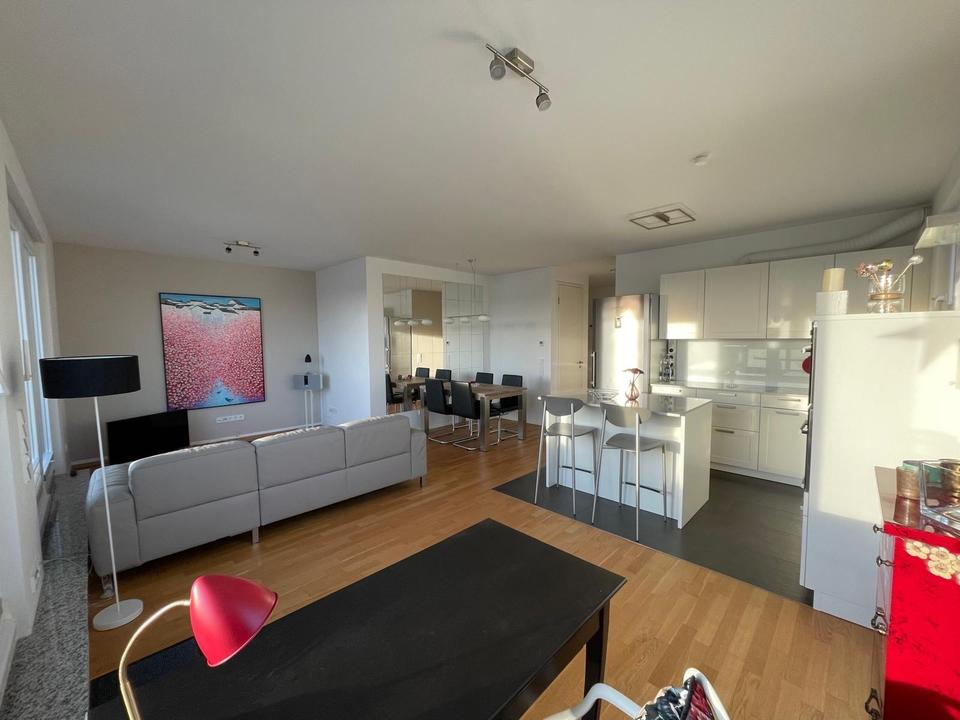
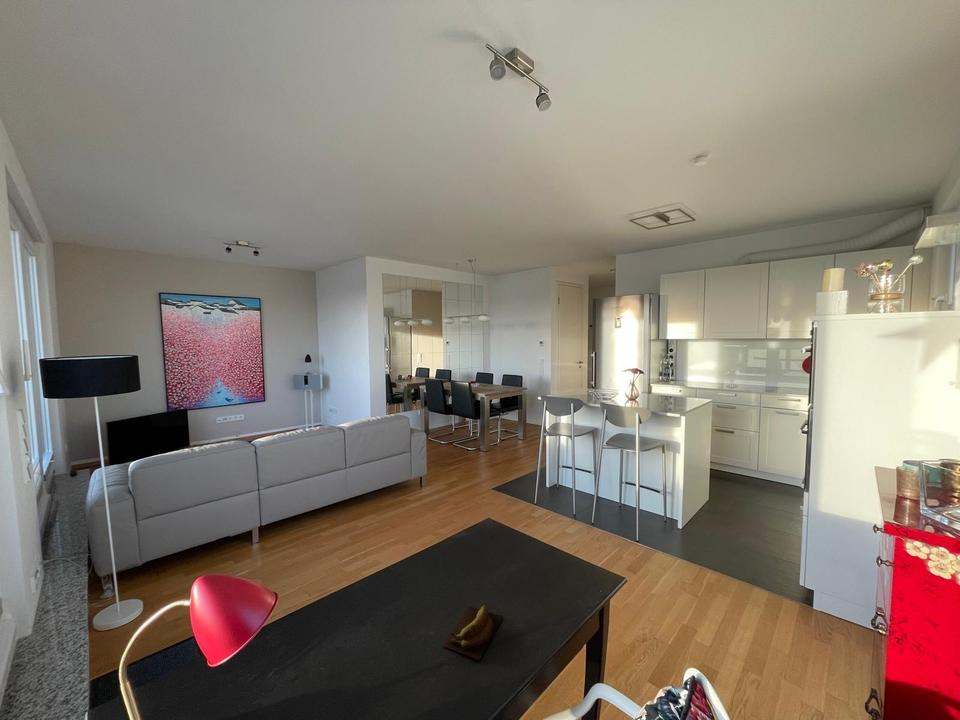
+ banana (474, 623)
